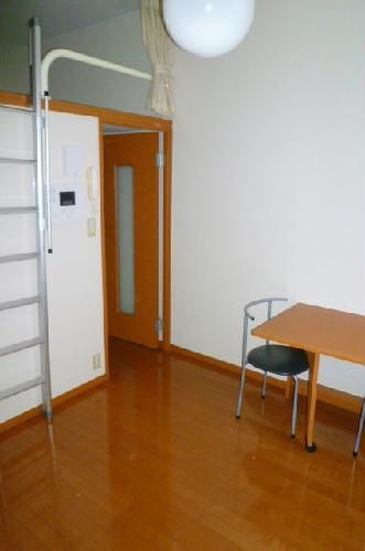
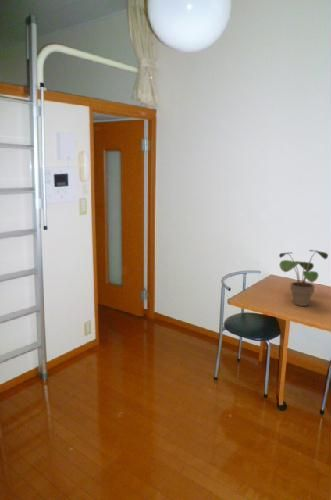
+ potted plant (302, 277)
